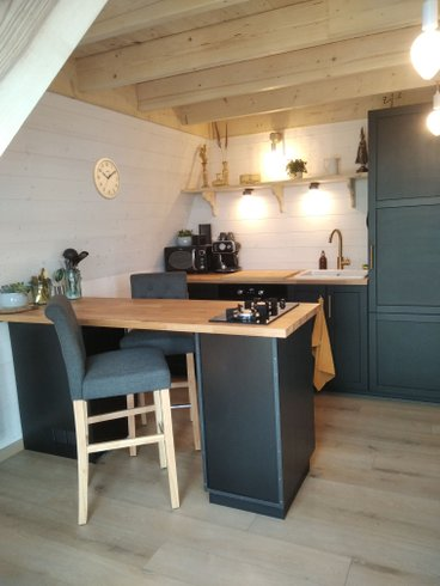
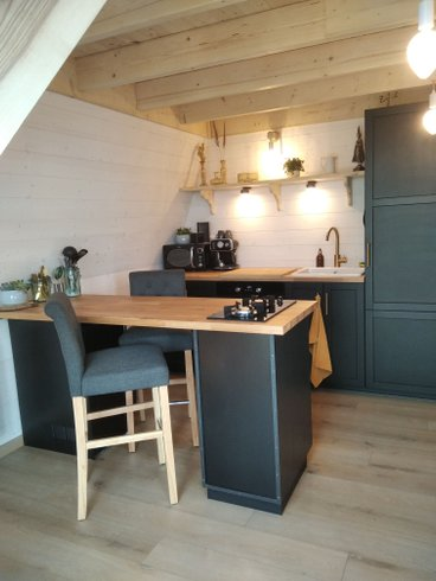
- wall clock (108, 178)
